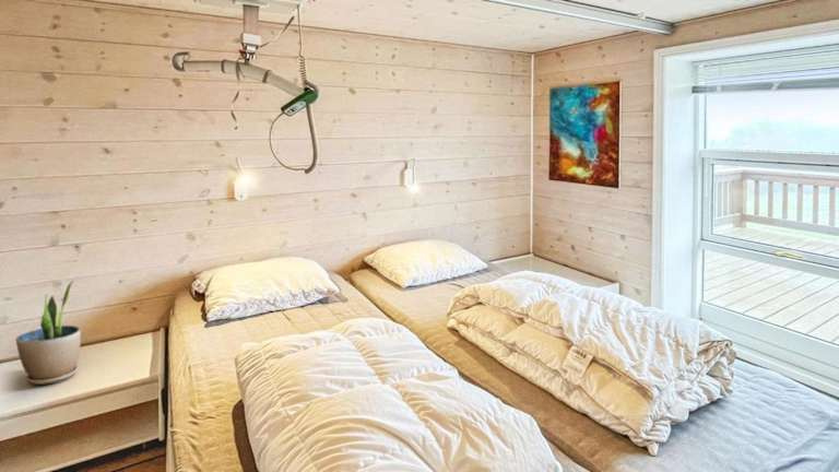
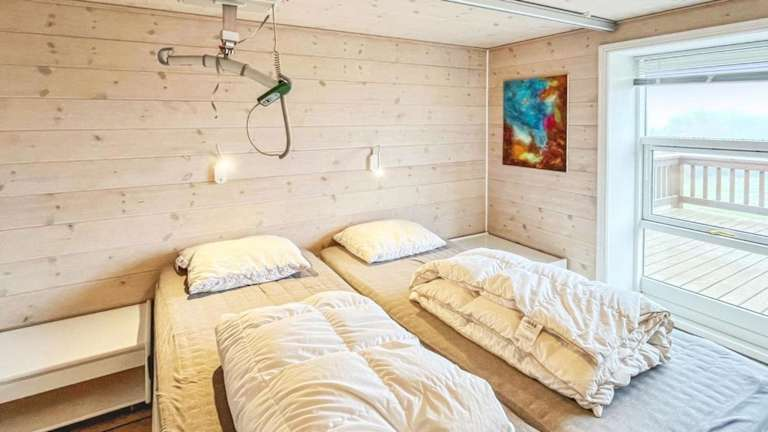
- potted plant (48, 331)
